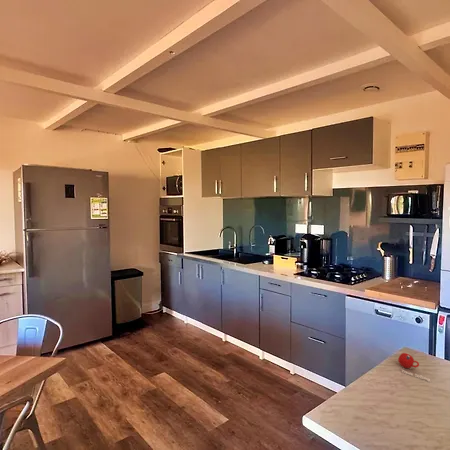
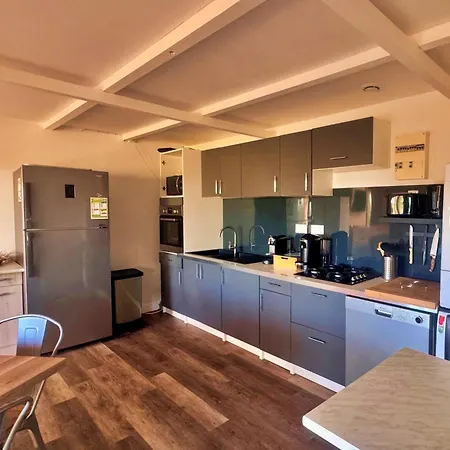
- mug (413, 365)
